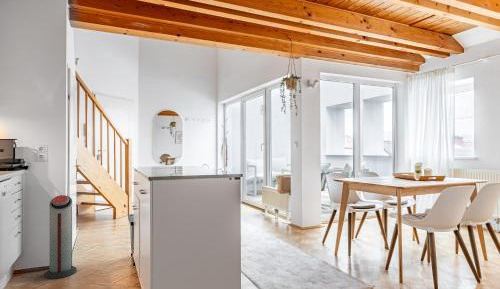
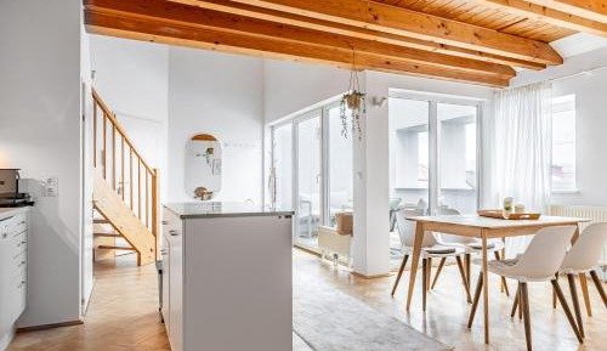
- air purifier (60, 234)
